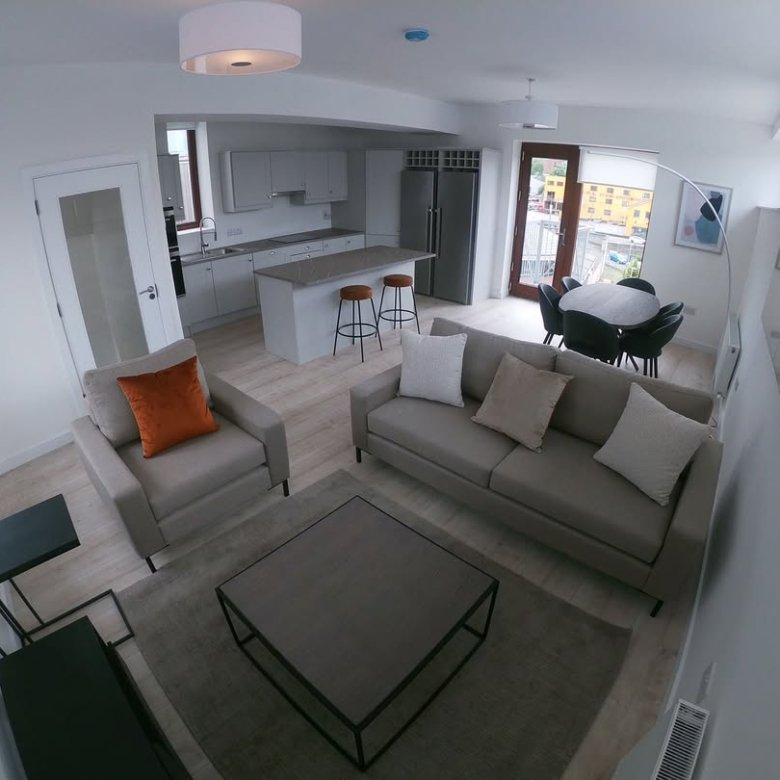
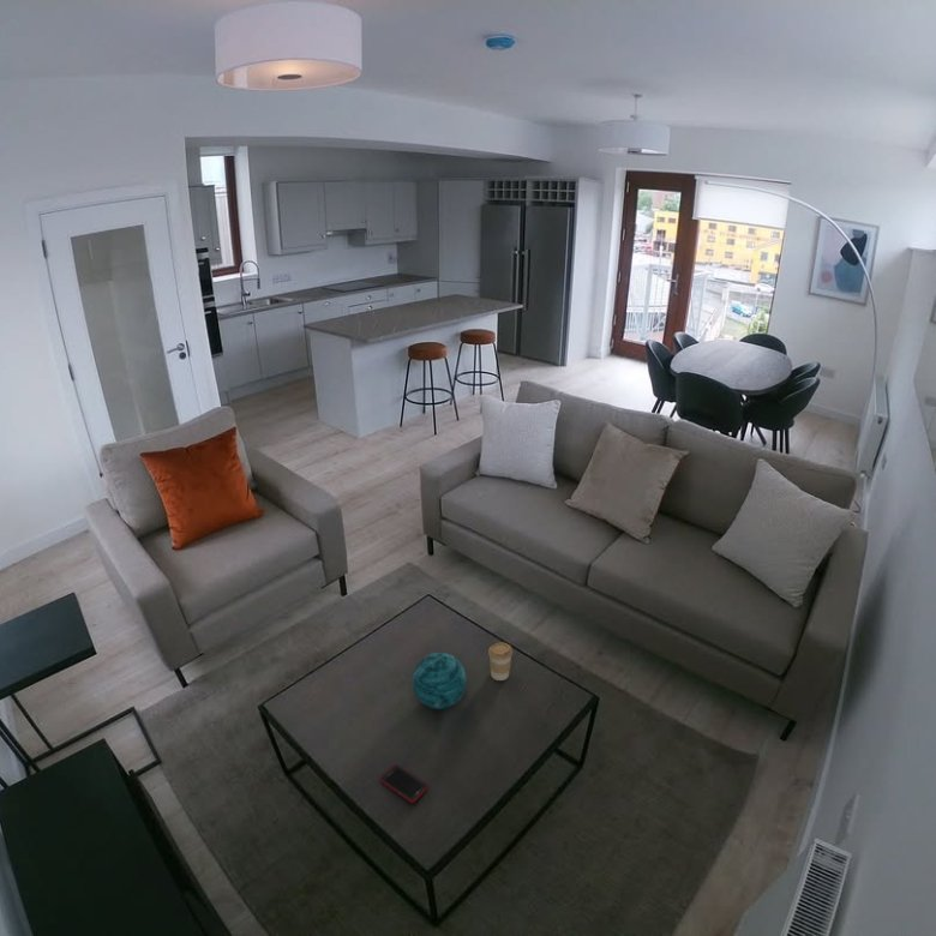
+ cell phone (403, 784)
+ decorative orb (439, 680)
+ coffee cup (499, 660)
